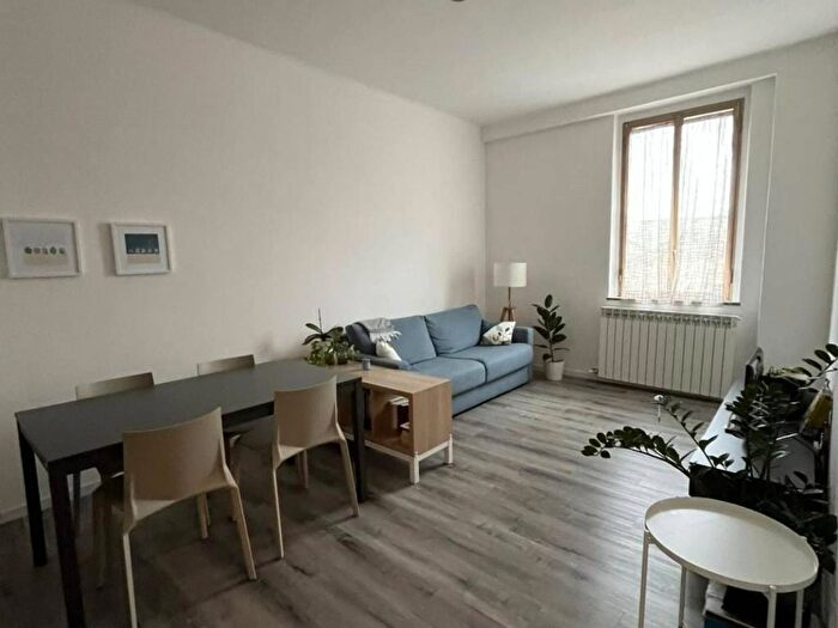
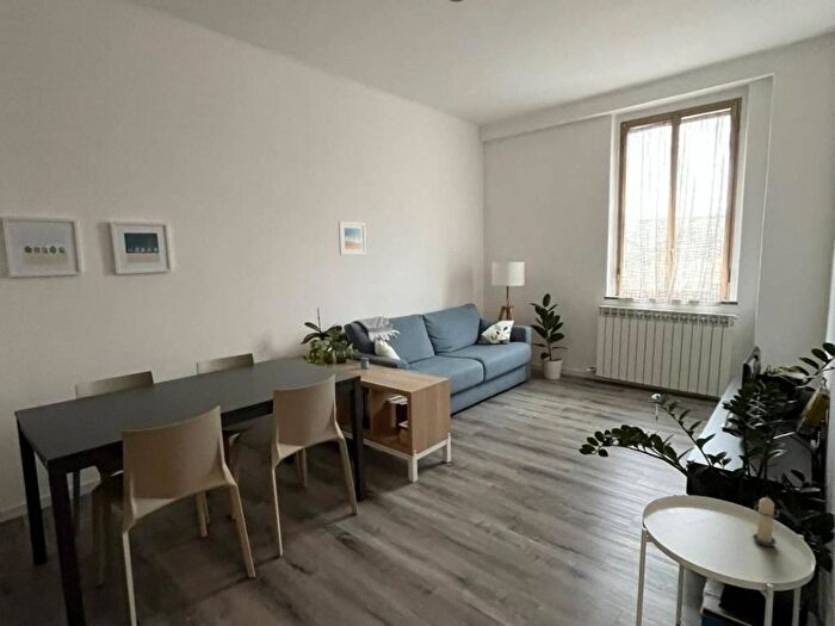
+ candle (765, 517)
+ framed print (352, 238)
